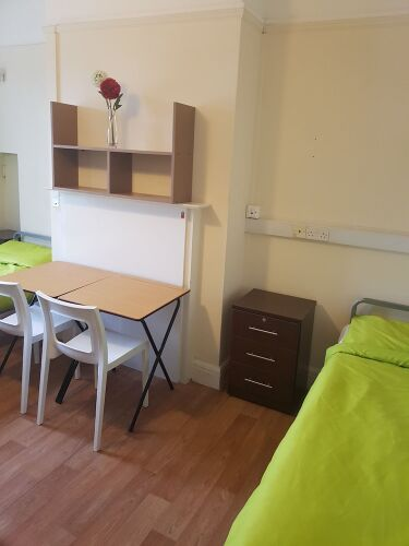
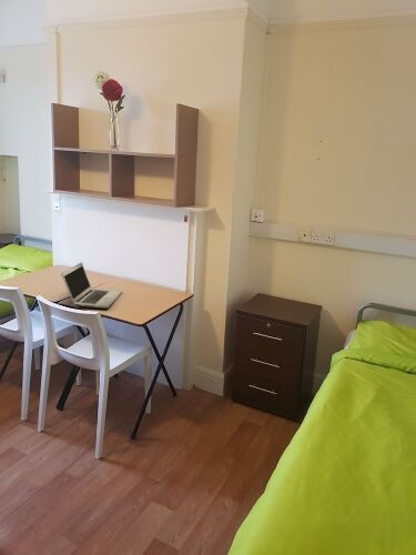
+ laptop (90, 284)
